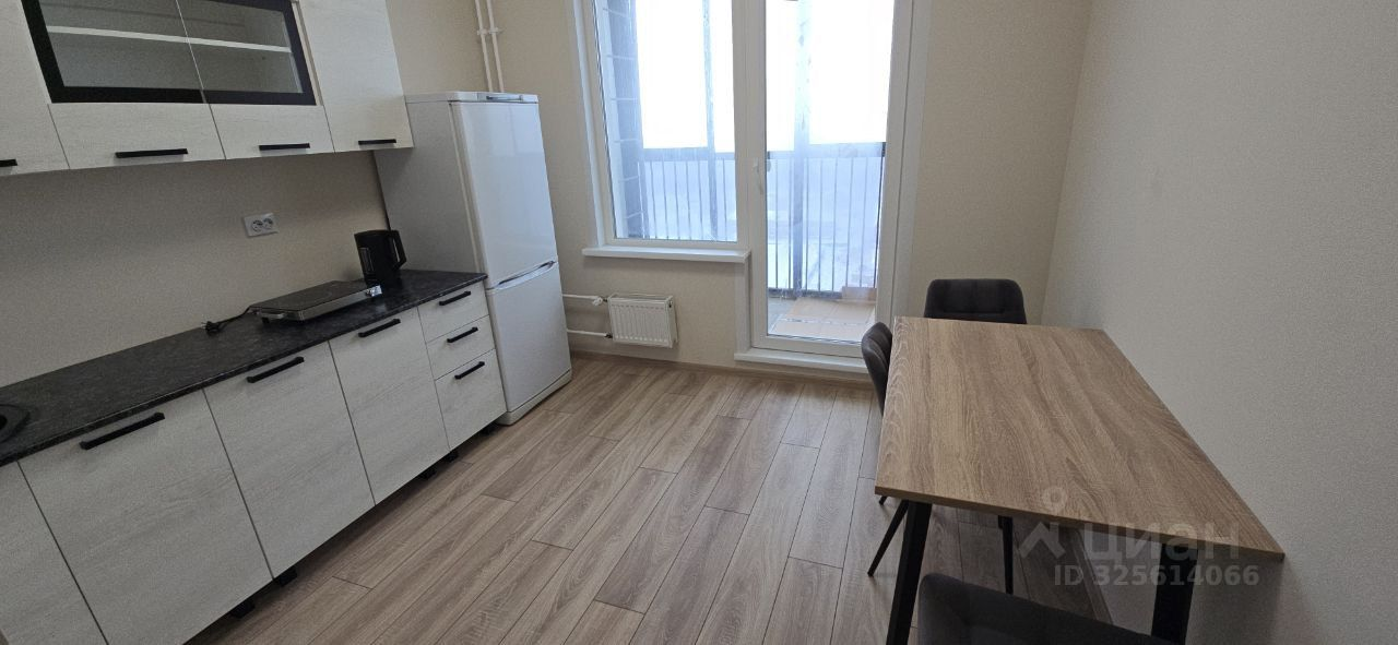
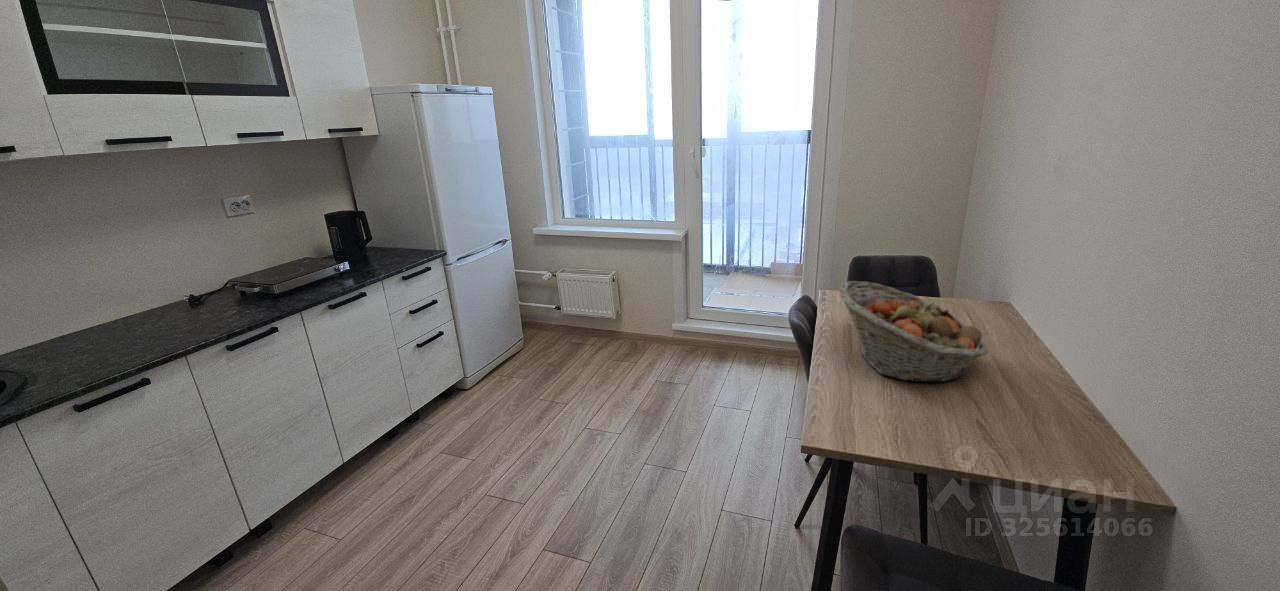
+ fruit basket (906, 326)
